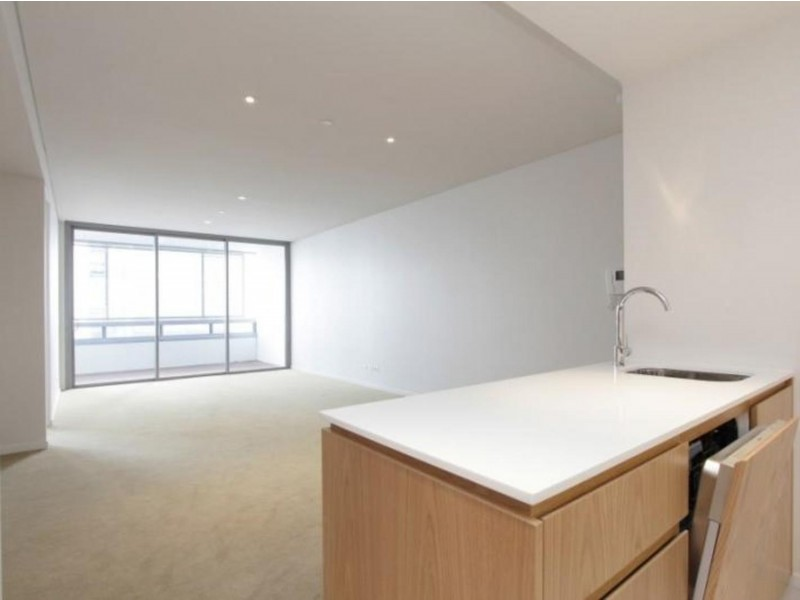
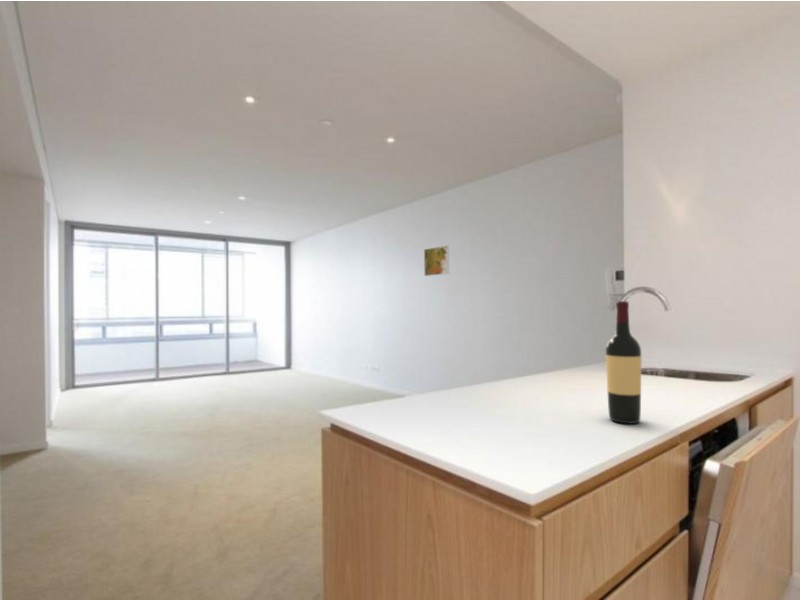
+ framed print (436, 261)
+ wine bottle (623, 360)
